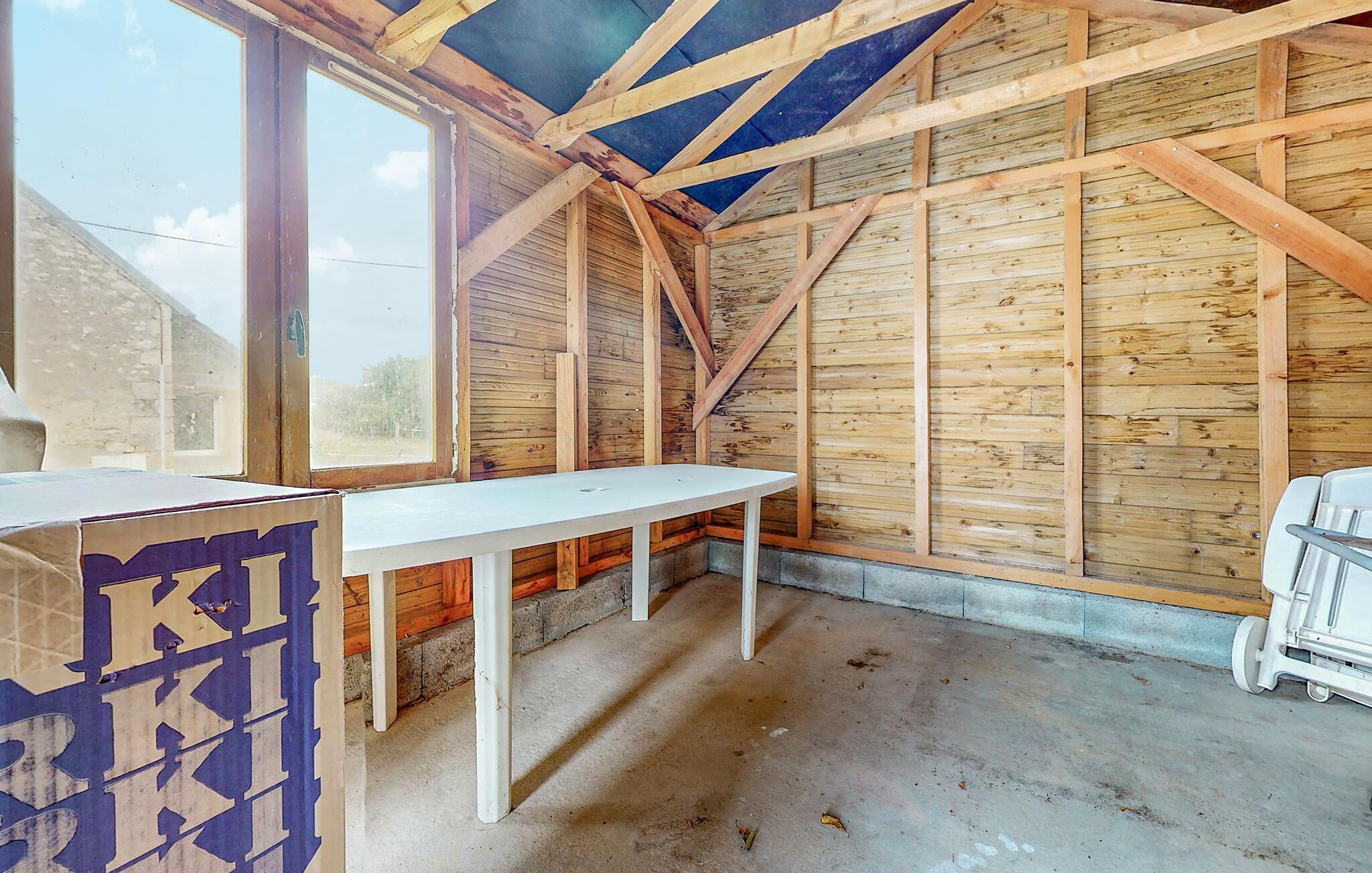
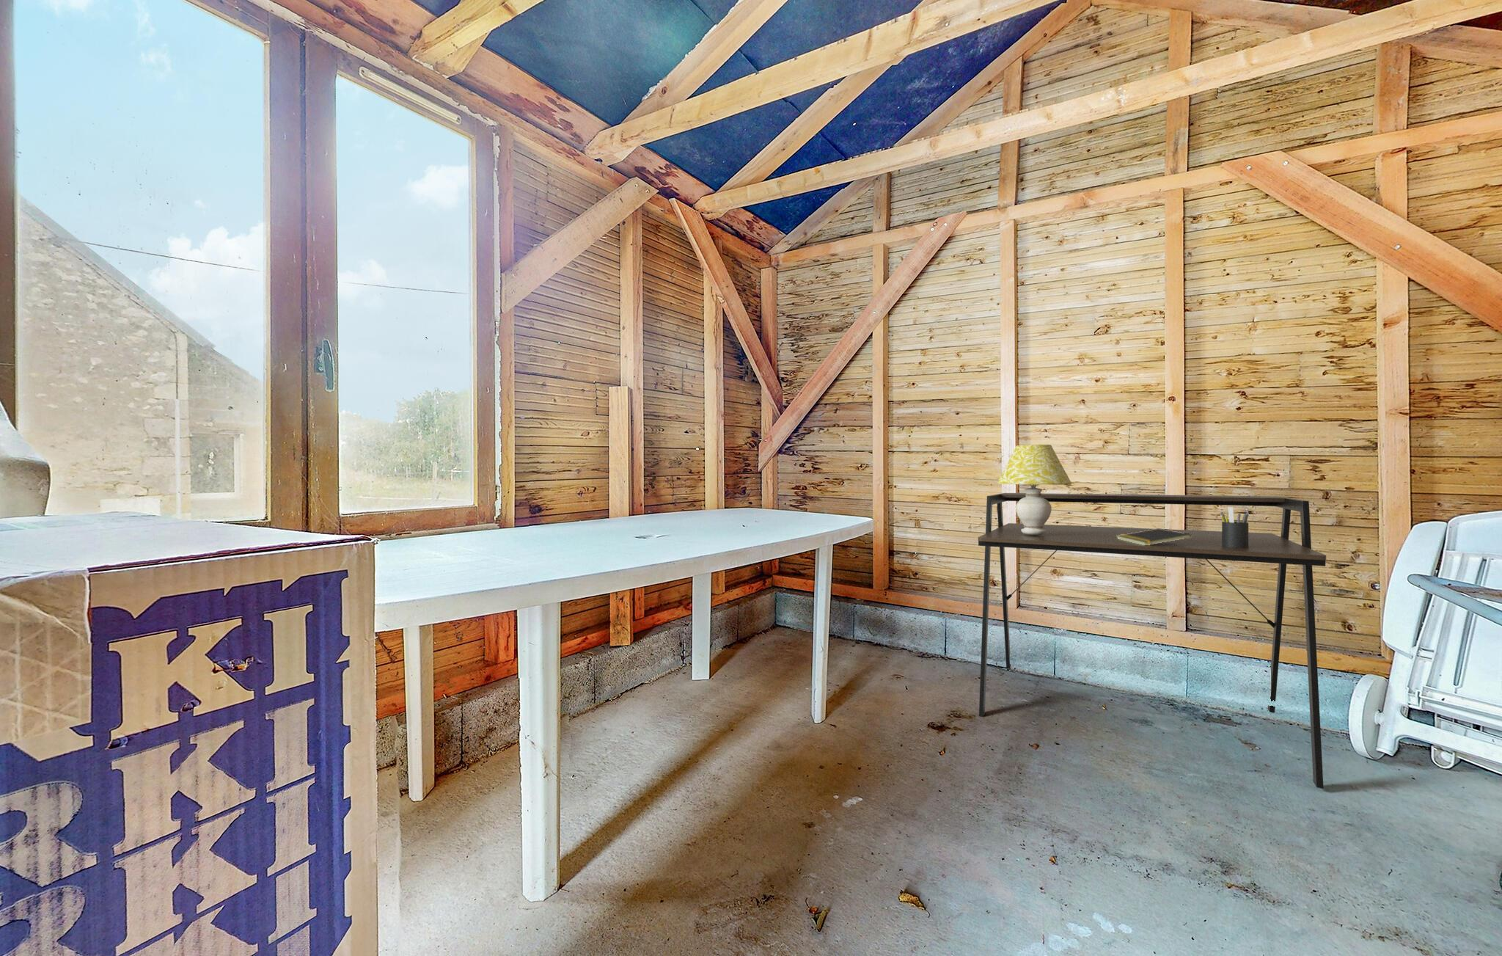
+ pen holder (1234, 526)
+ desk (1128, 554)
+ notepad (1152, 535)
+ table lamp (1033, 489)
